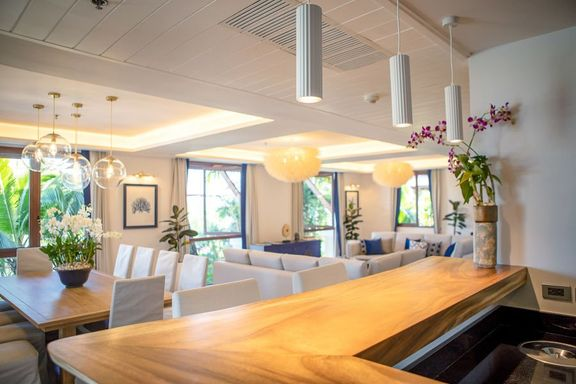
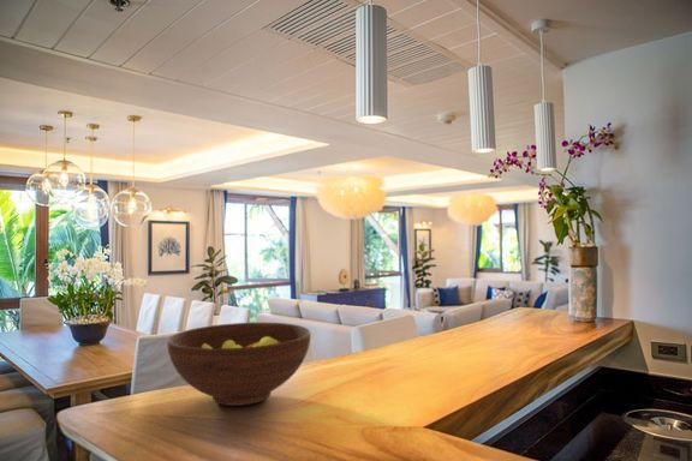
+ fruit bowl (241, 365)
